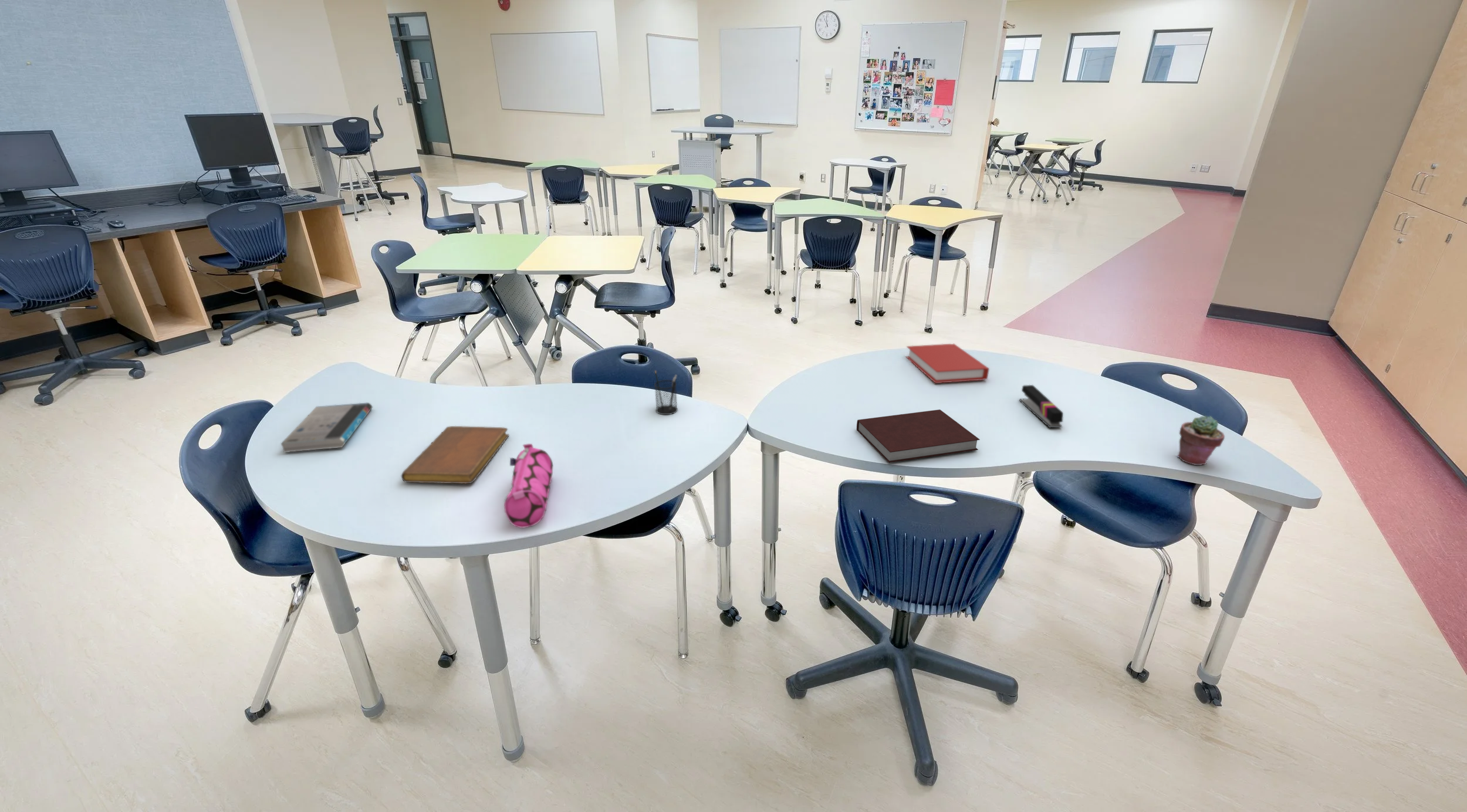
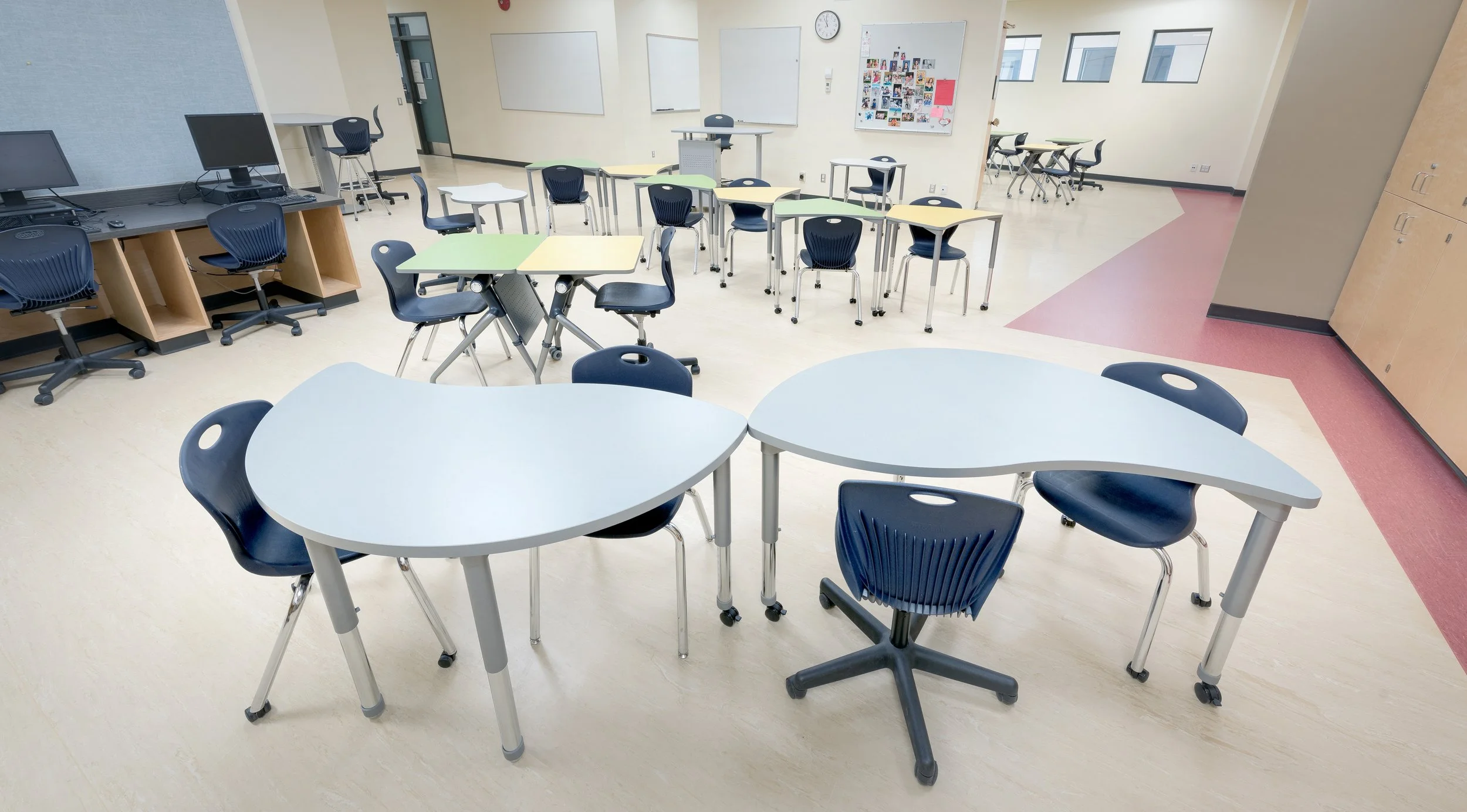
- book (945, 362)
- notebook (915, 434)
- potted succulent (1199, 438)
- pencil case (528, 483)
- stapler (1041, 405)
- book (330, 425)
- pencil holder (665, 391)
- notebook (458, 452)
